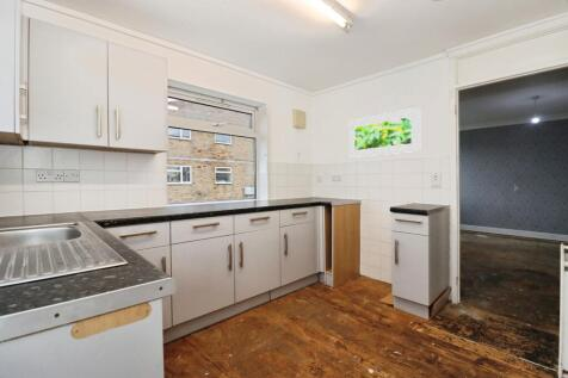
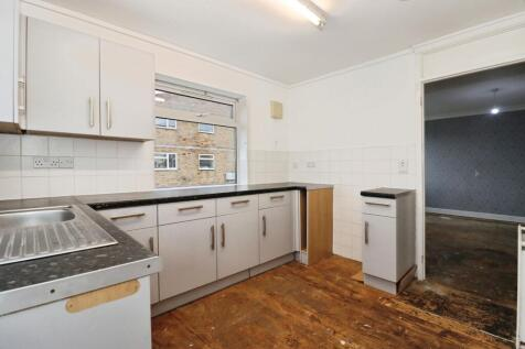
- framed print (381, 135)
